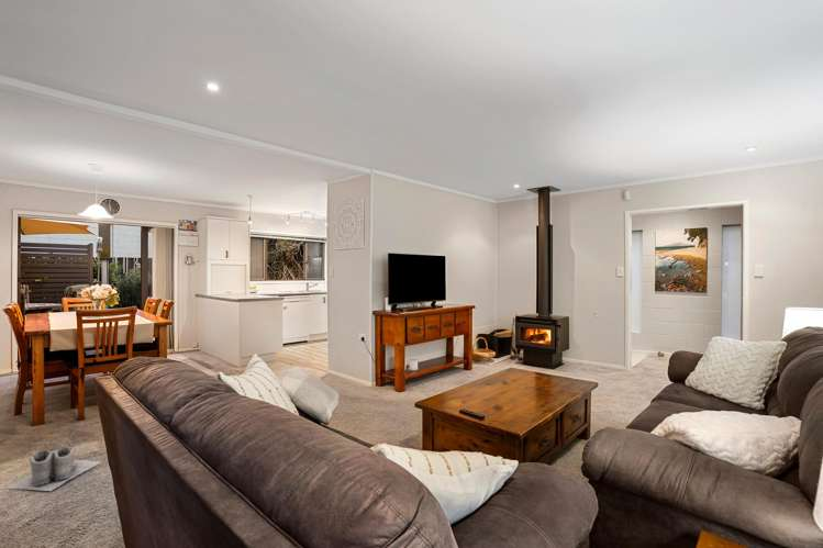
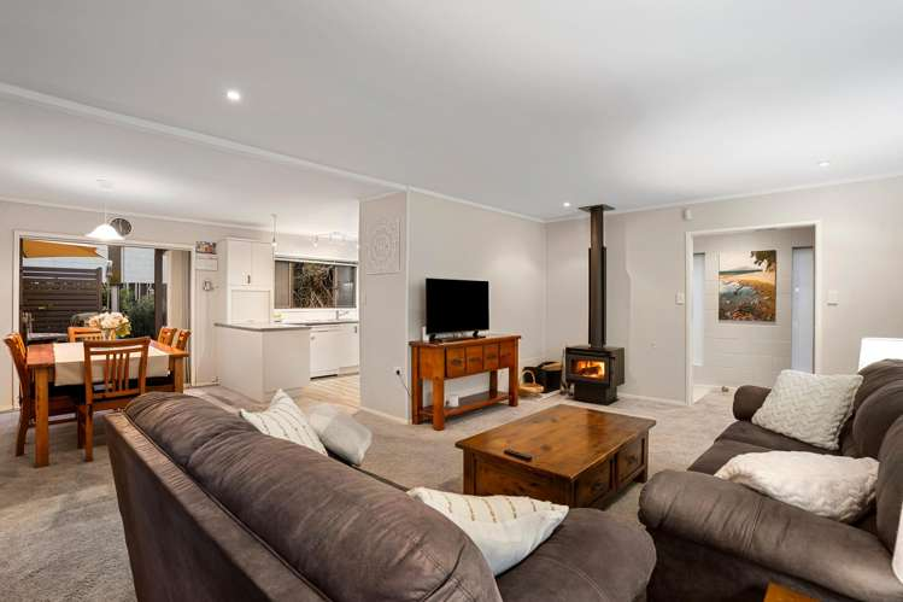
- boots (56, 459)
